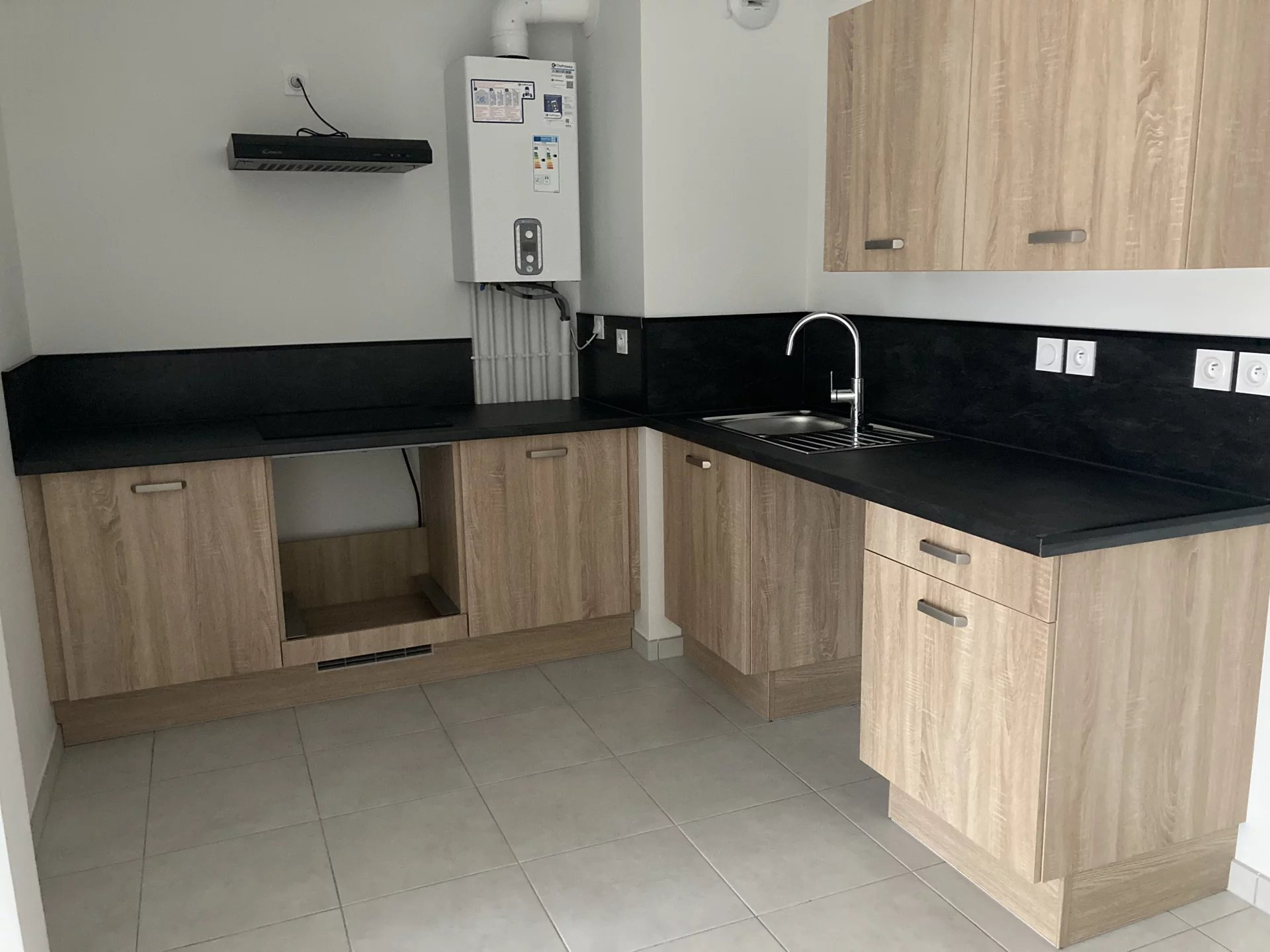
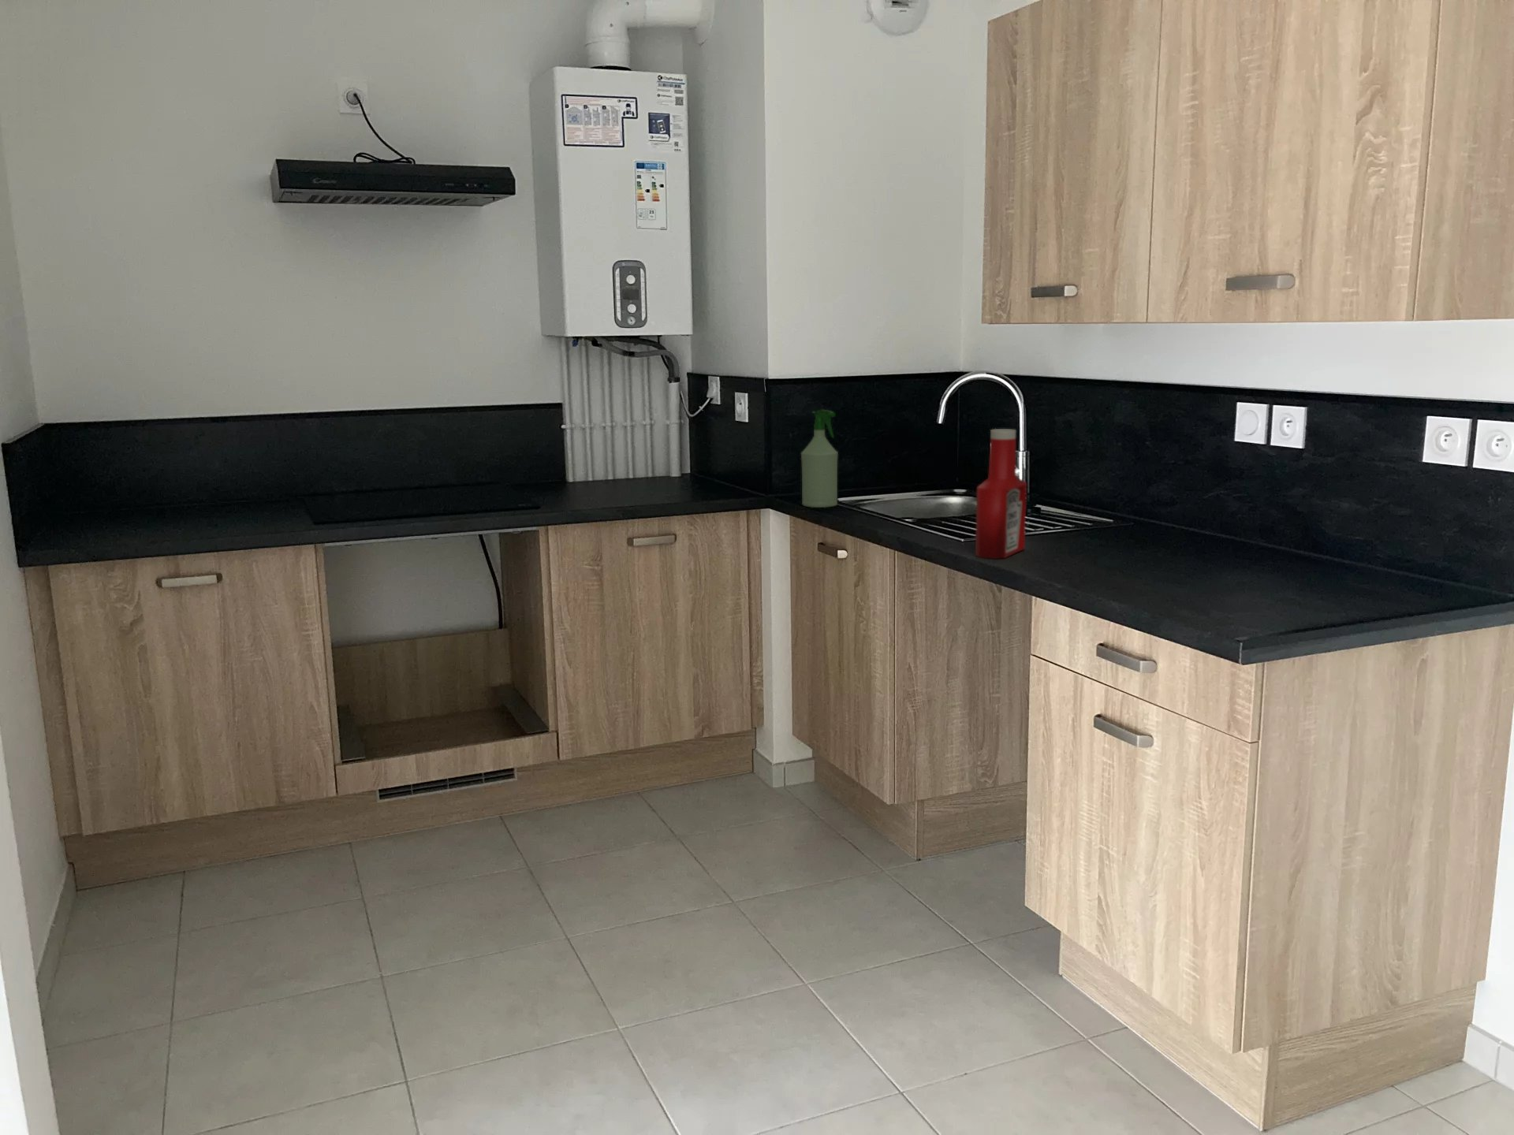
+ soap bottle (1001, 491)
+ spray bottle (819, 457)
